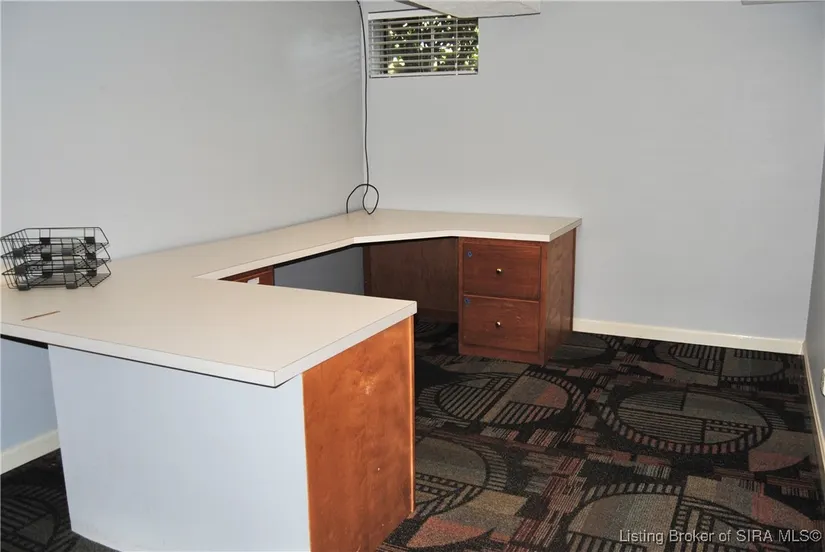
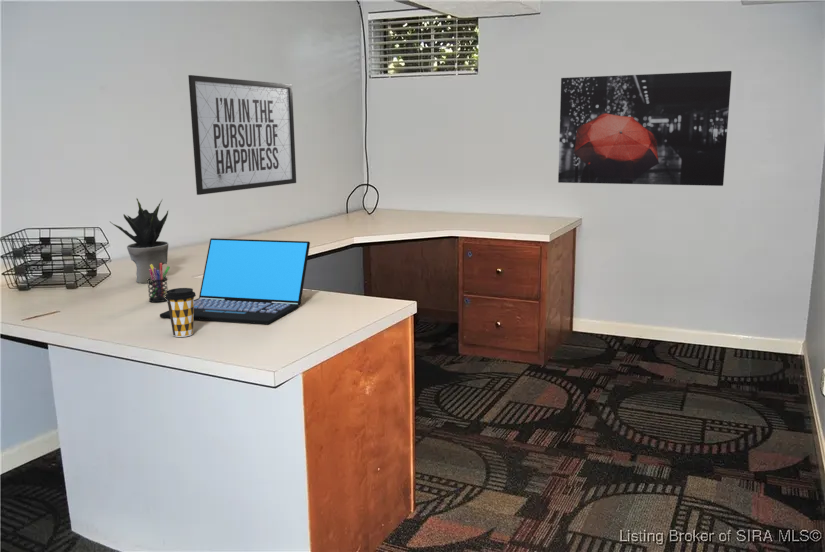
+ potted plant (151, 239)
+ coffee cup (181, 312)
+ laptop (237, 277)
+ mirror (248, 135)
+ wall art (639, 130)
+ pen holder (159, 281)
